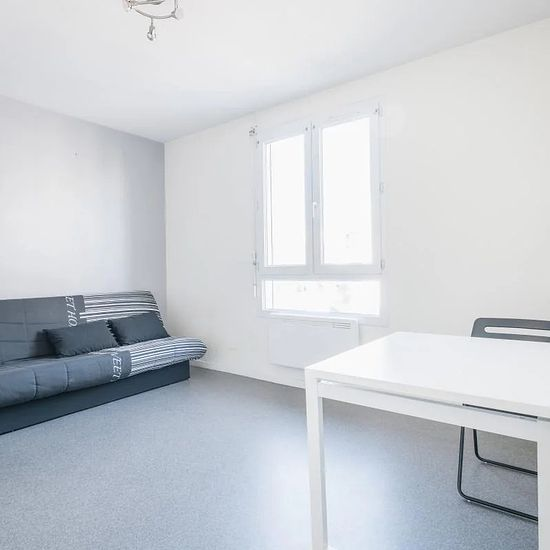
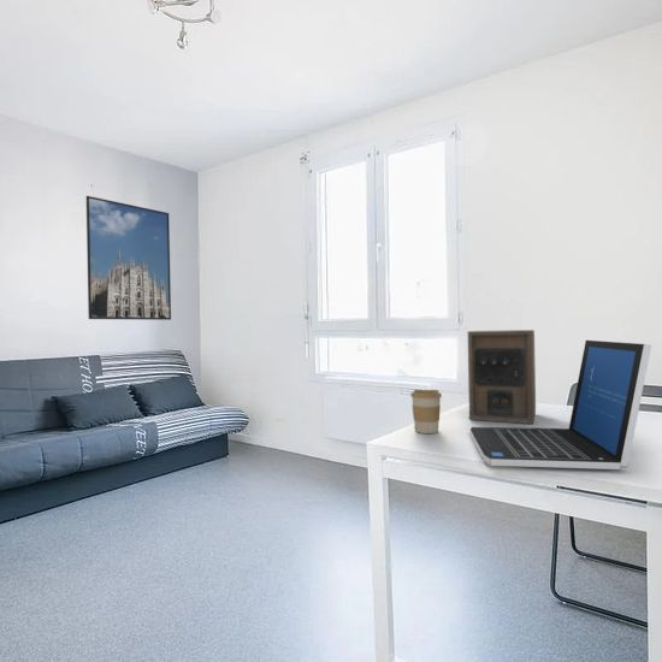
+ coffee cup (426, 409)
+ speaker (502, 373)
+ laptop (573, 404)
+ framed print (131, 261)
